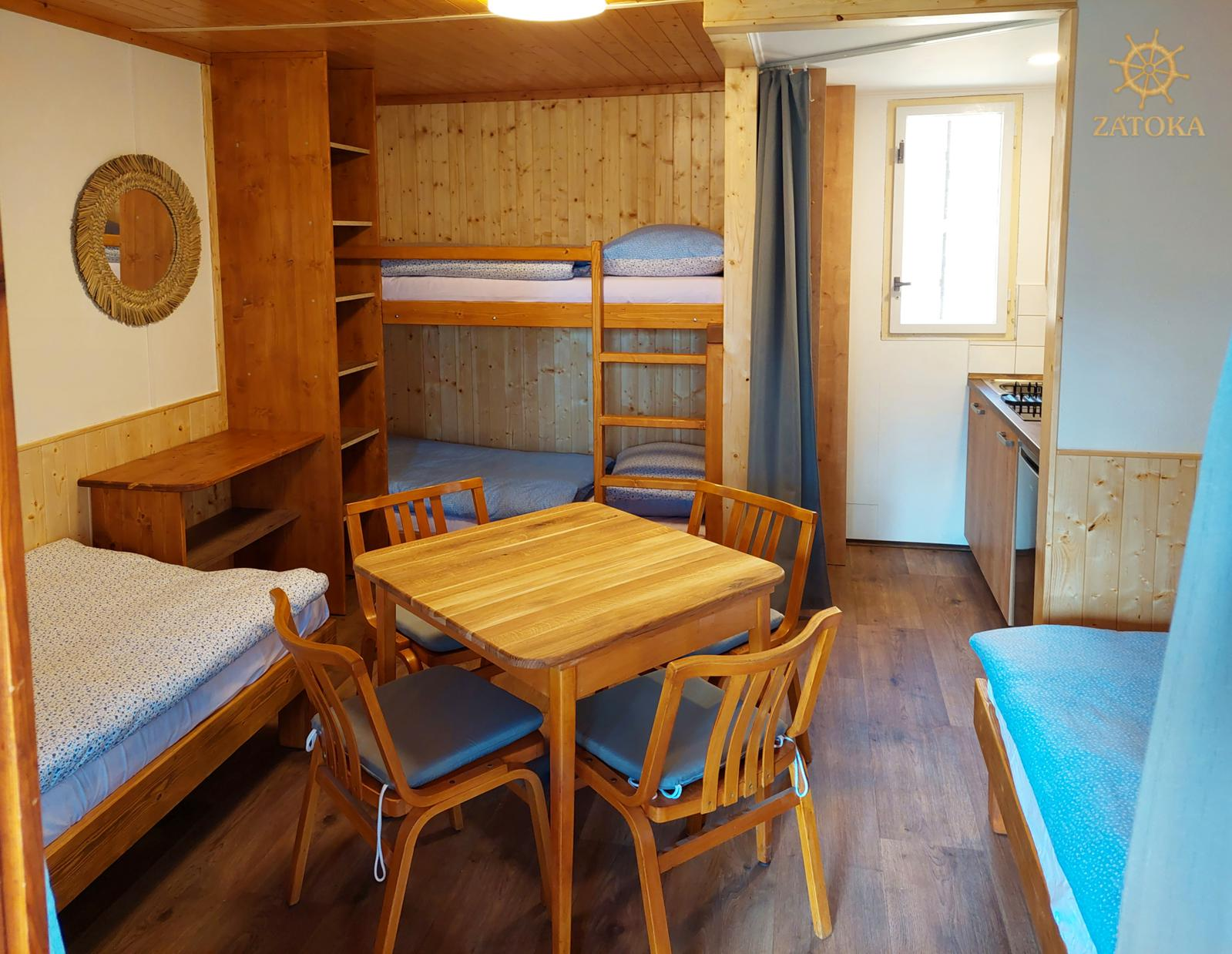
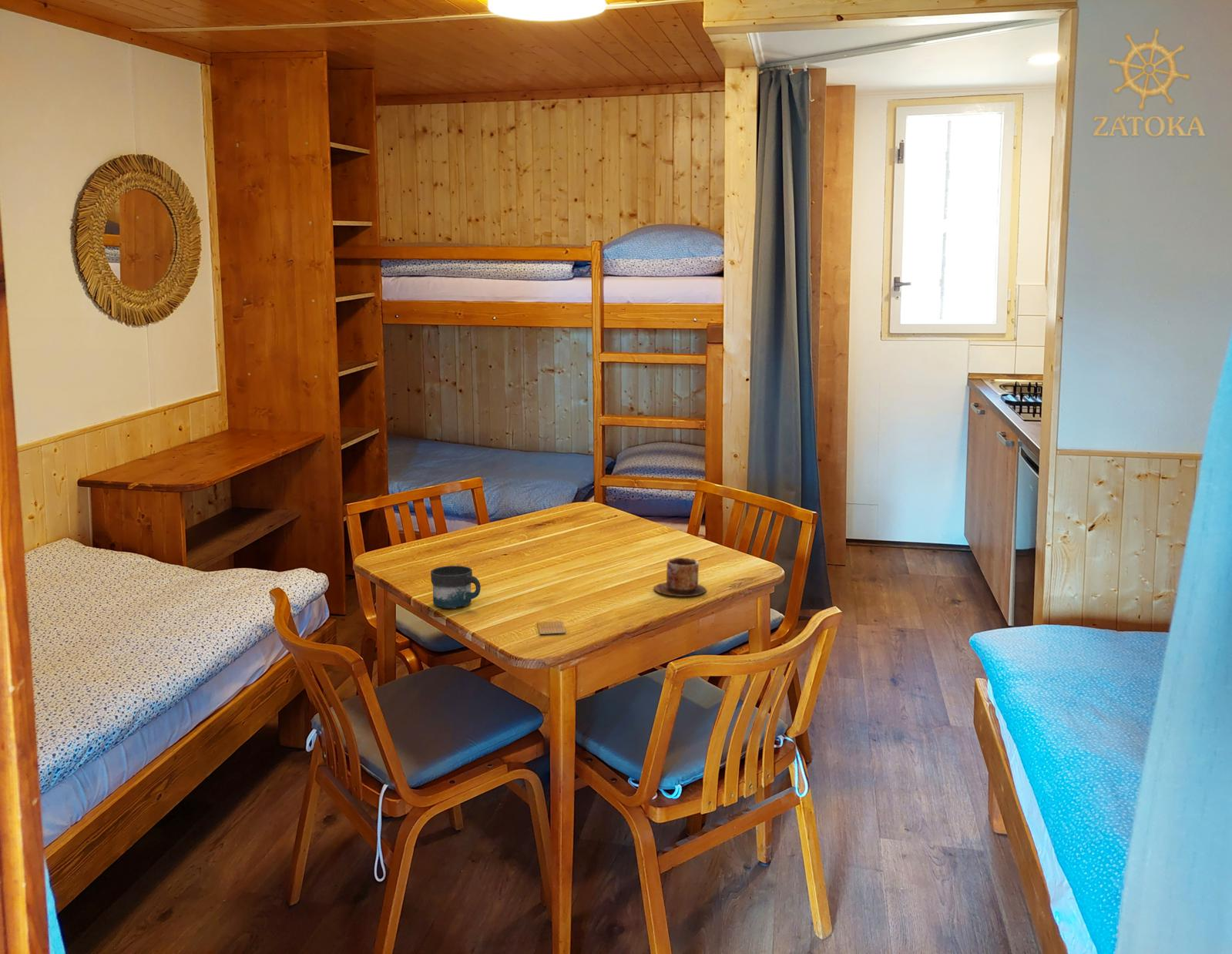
+ mug (680, 574)
+ playing card (551, 627)
+ mug (456, 587)
